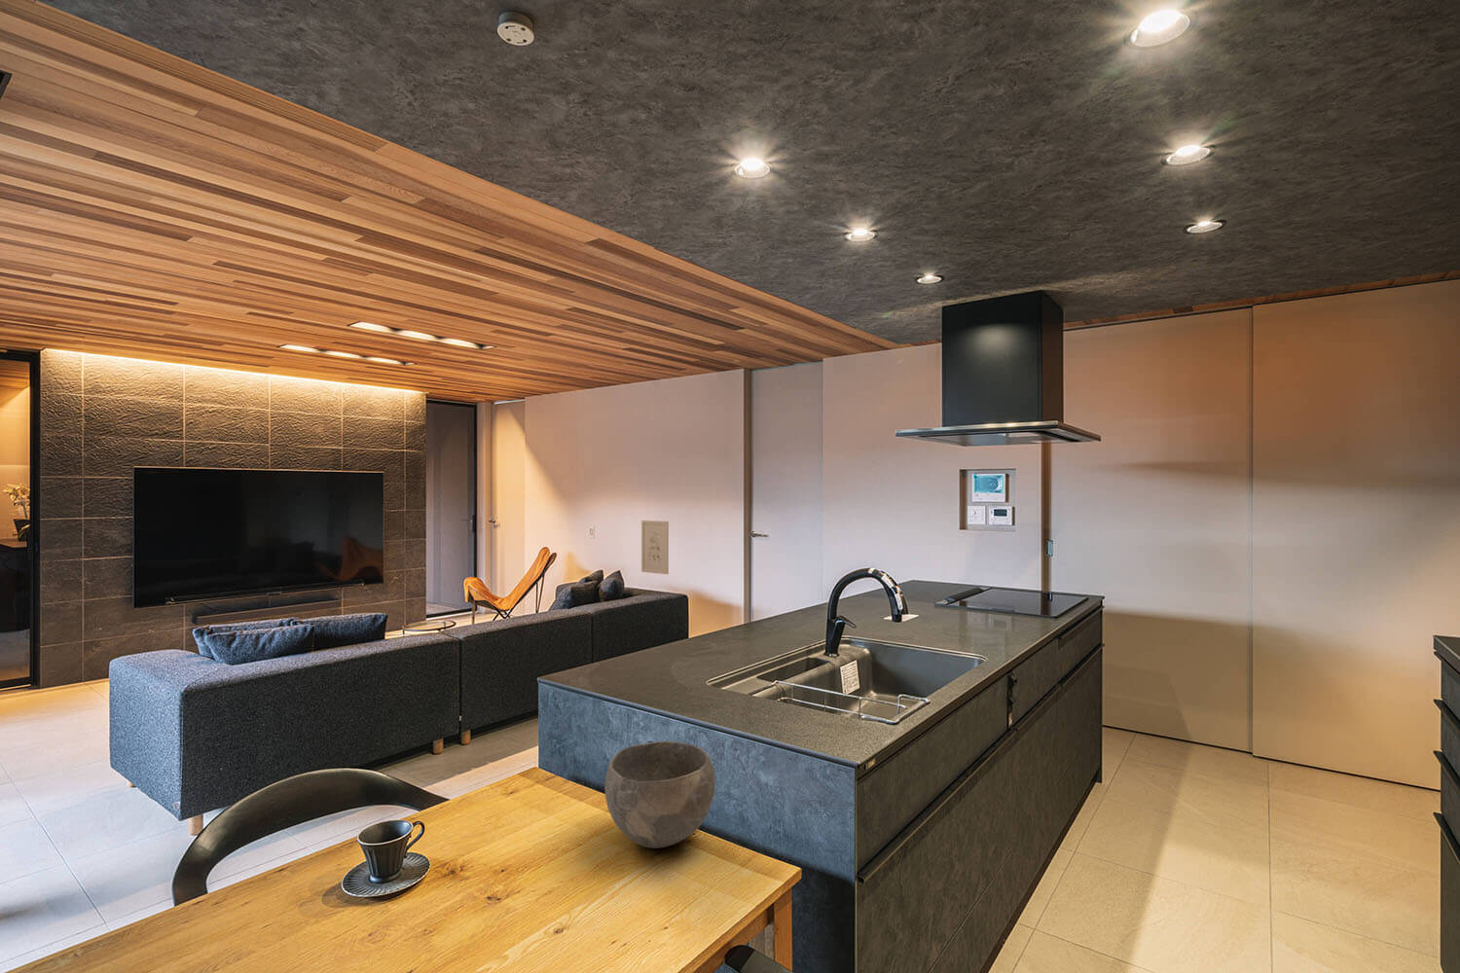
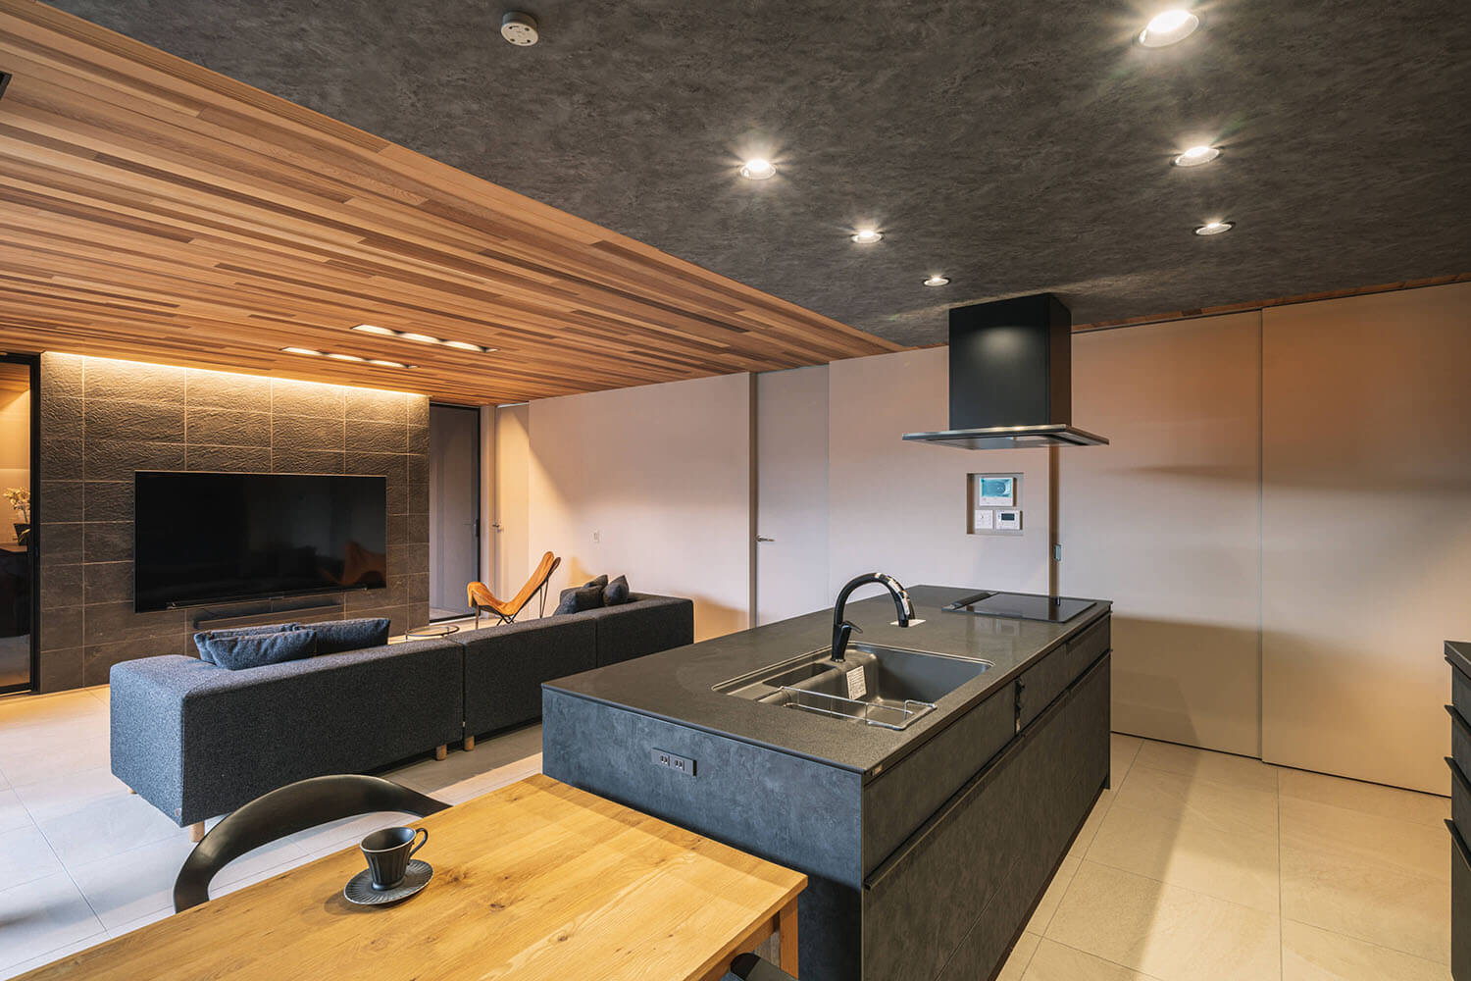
- bowl (659, 798)
- wall art (654, 547)
